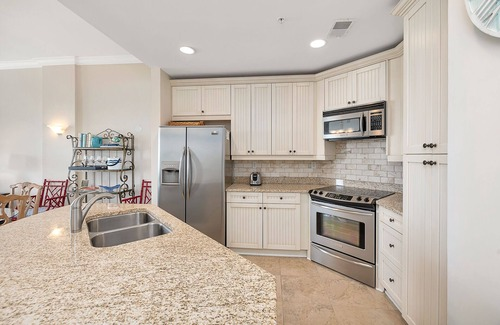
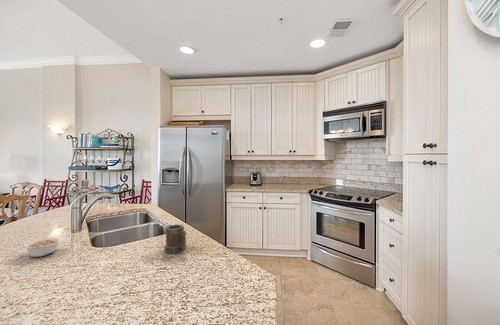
+ mug (176, 238)
+ legume (43, 246)
